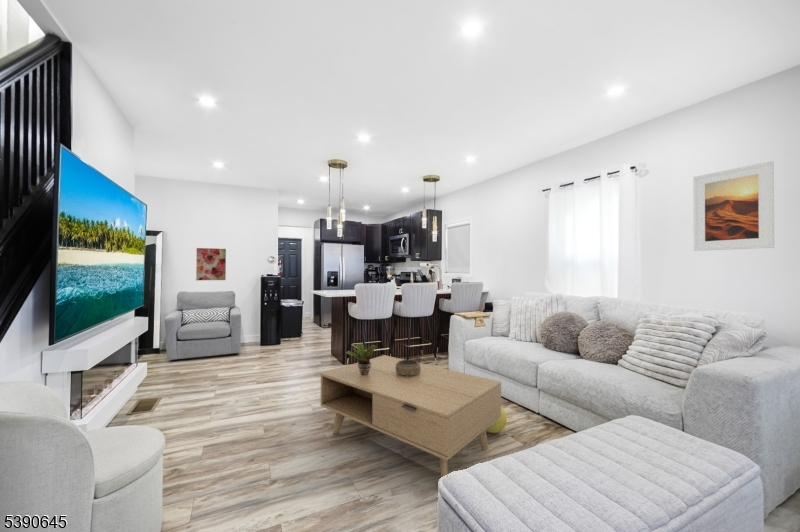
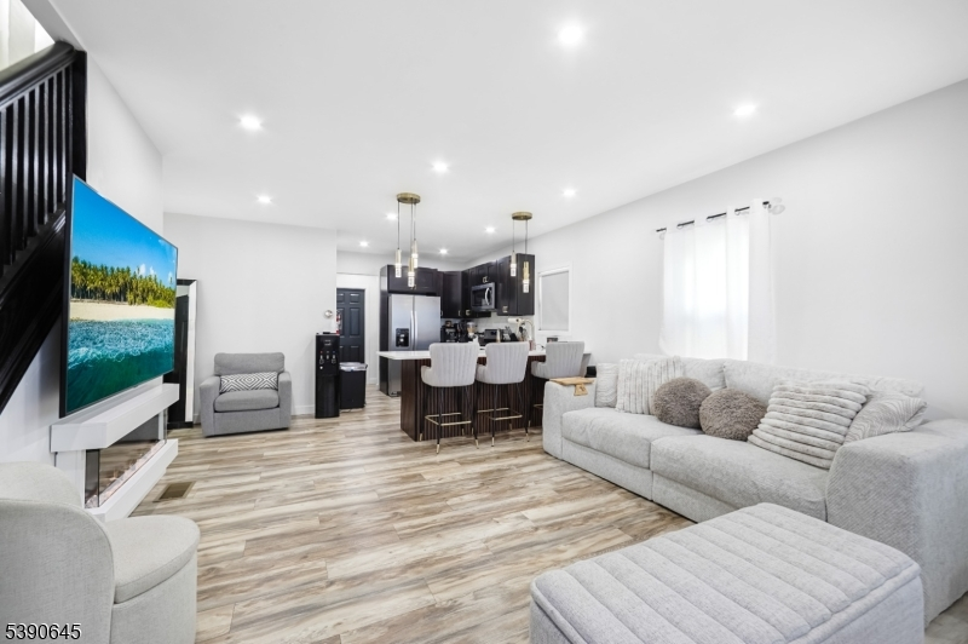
- decorative ball (495, 421)
- potted plant (365, 358)
- wall art (211, 264)
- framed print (730, 209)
- coffee table (406, 409)
- decorative bowl (408, 367)
